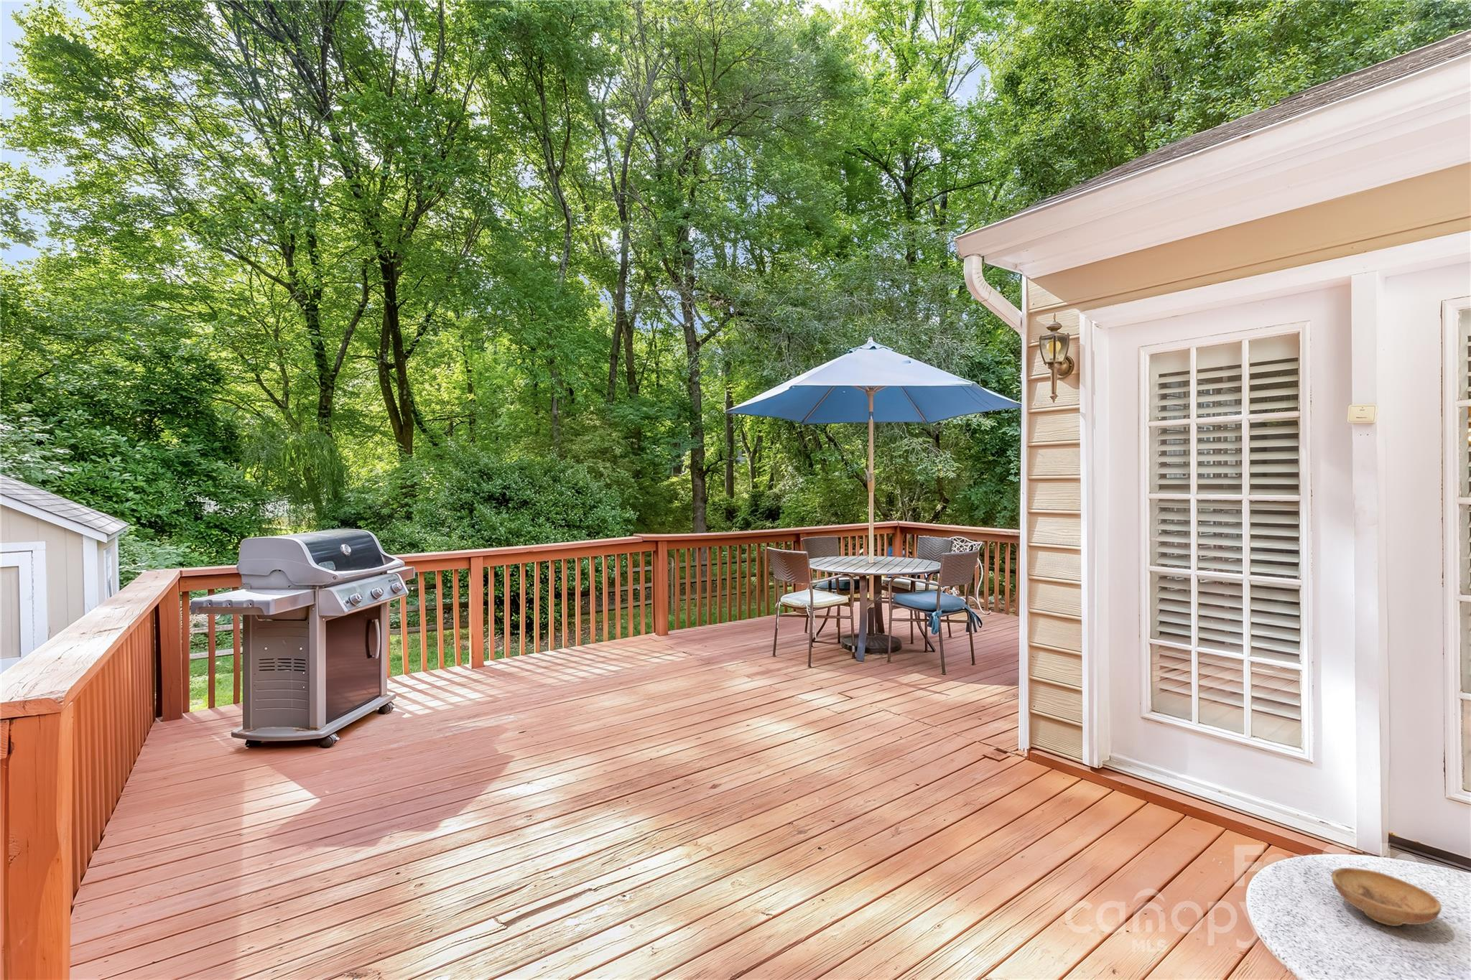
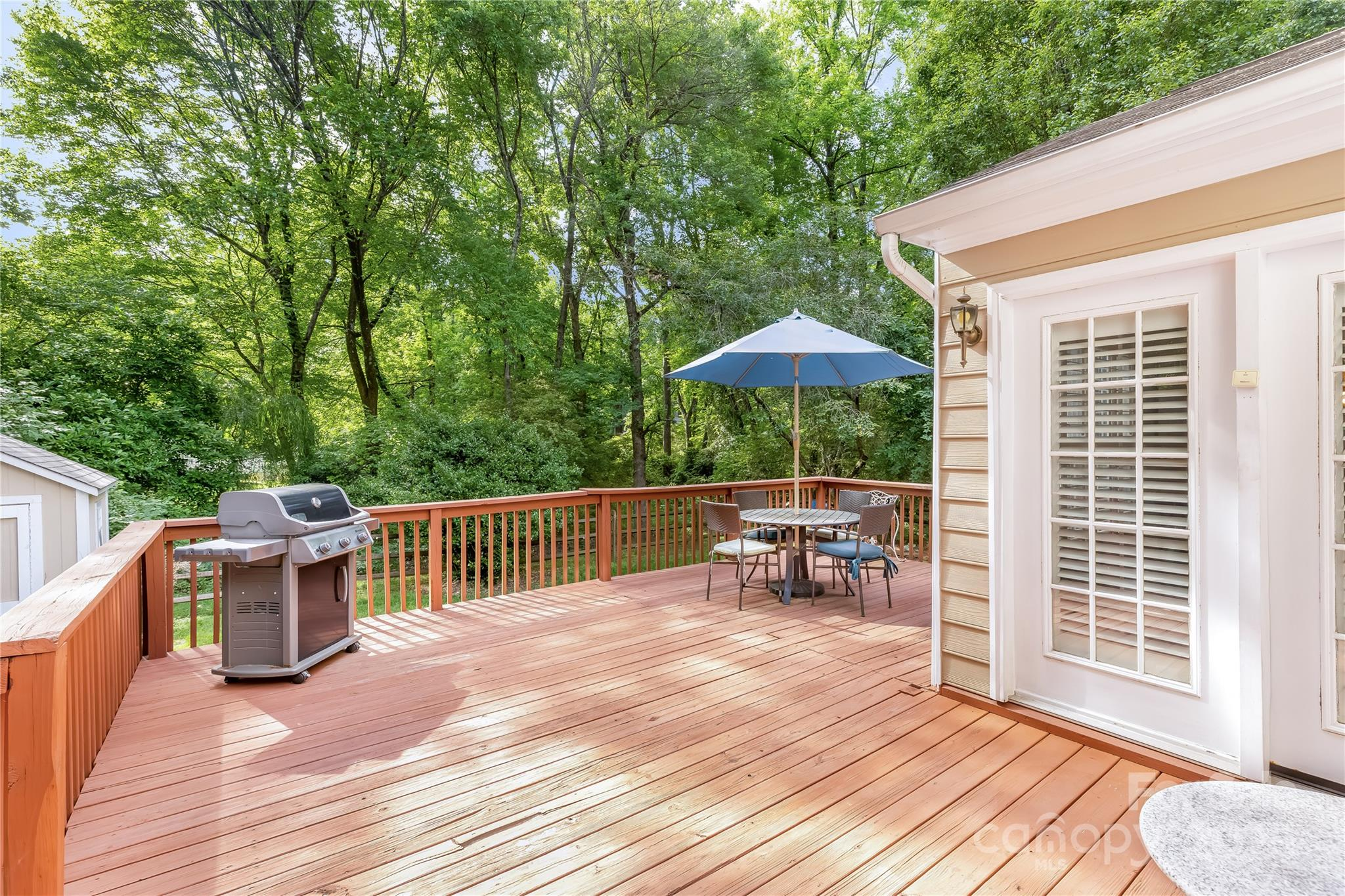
- bowl (1385, 901)
